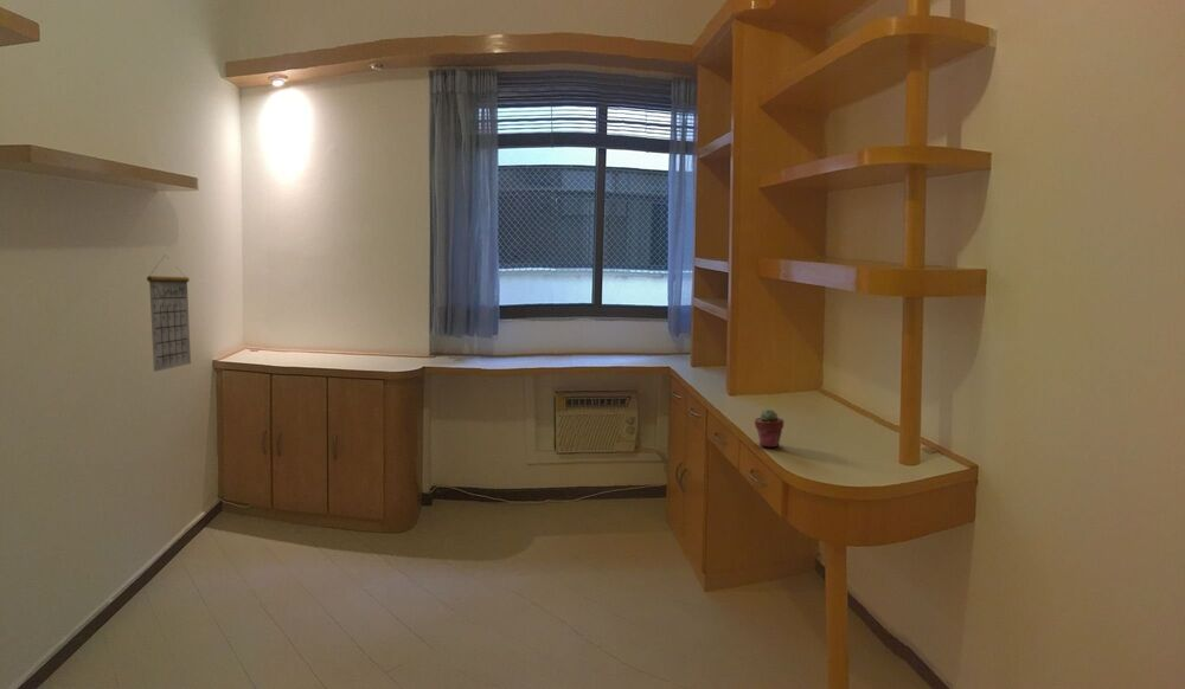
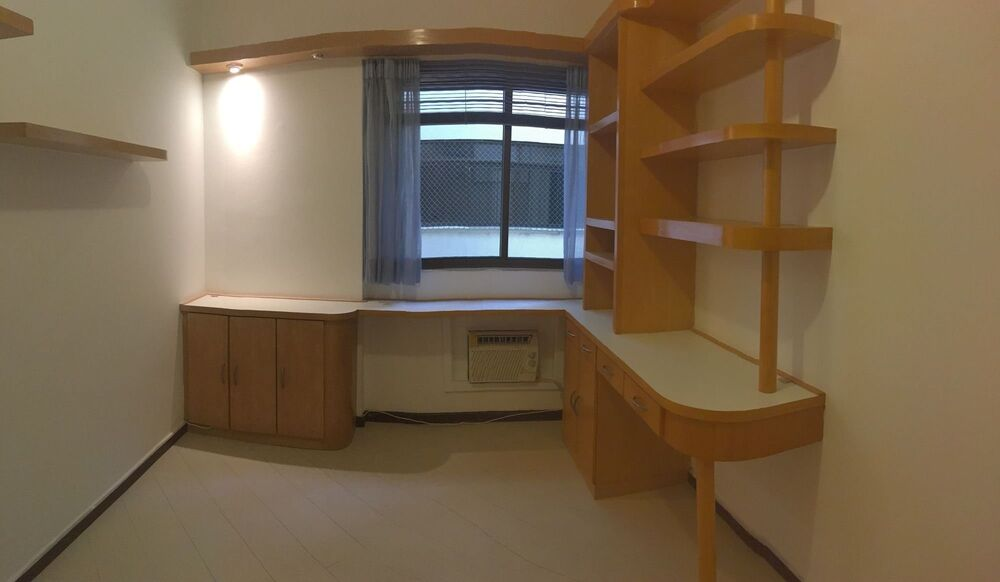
- calendar (169, 311)
- potted succulent (769, 426)
